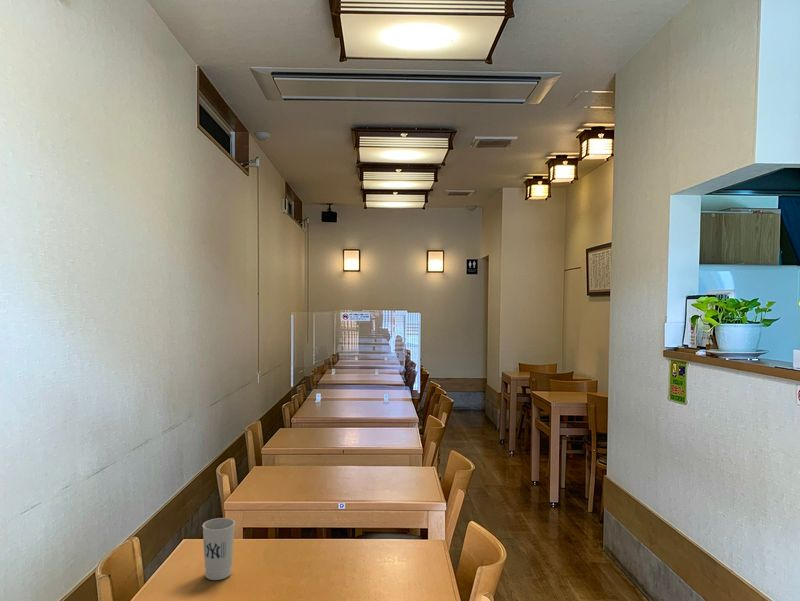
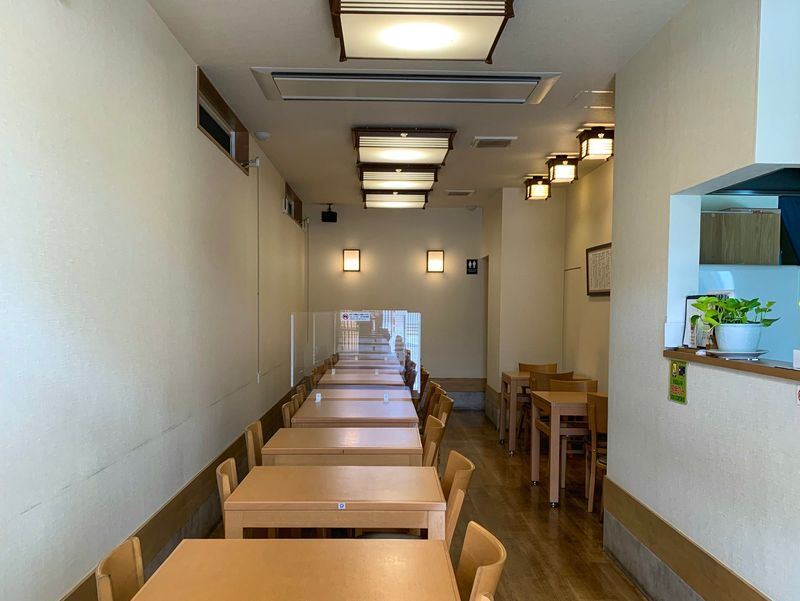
- cup (218, 549)
